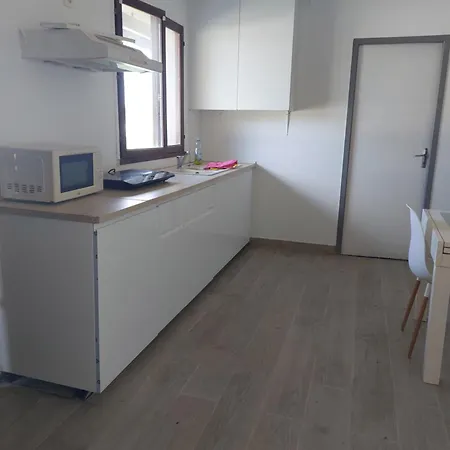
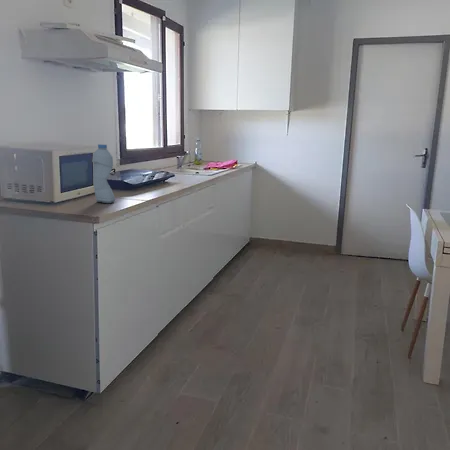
+ water bottle (103, 173)
